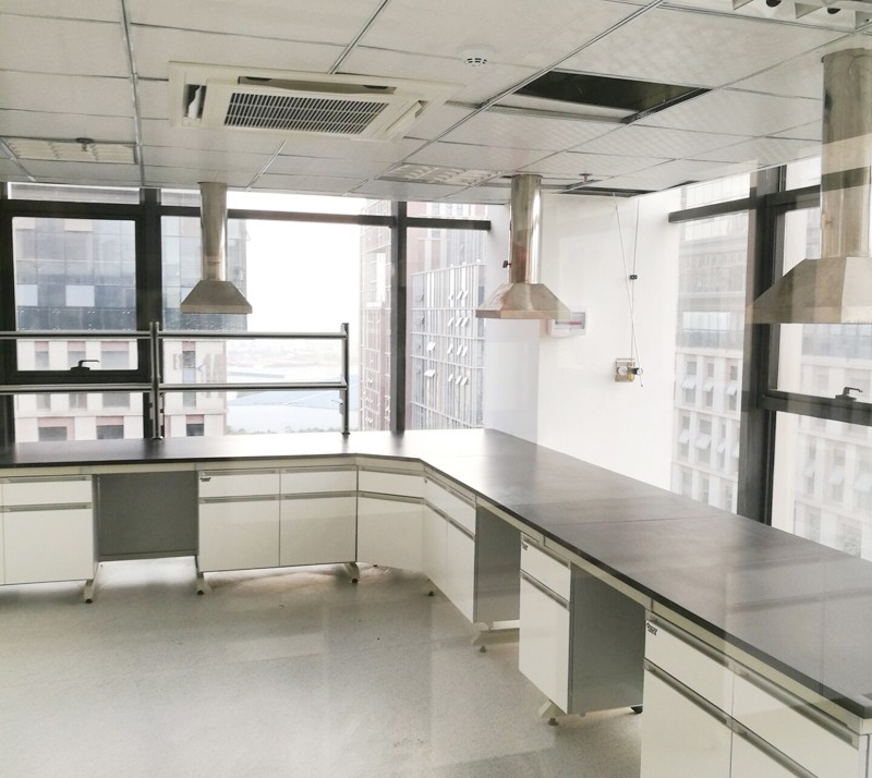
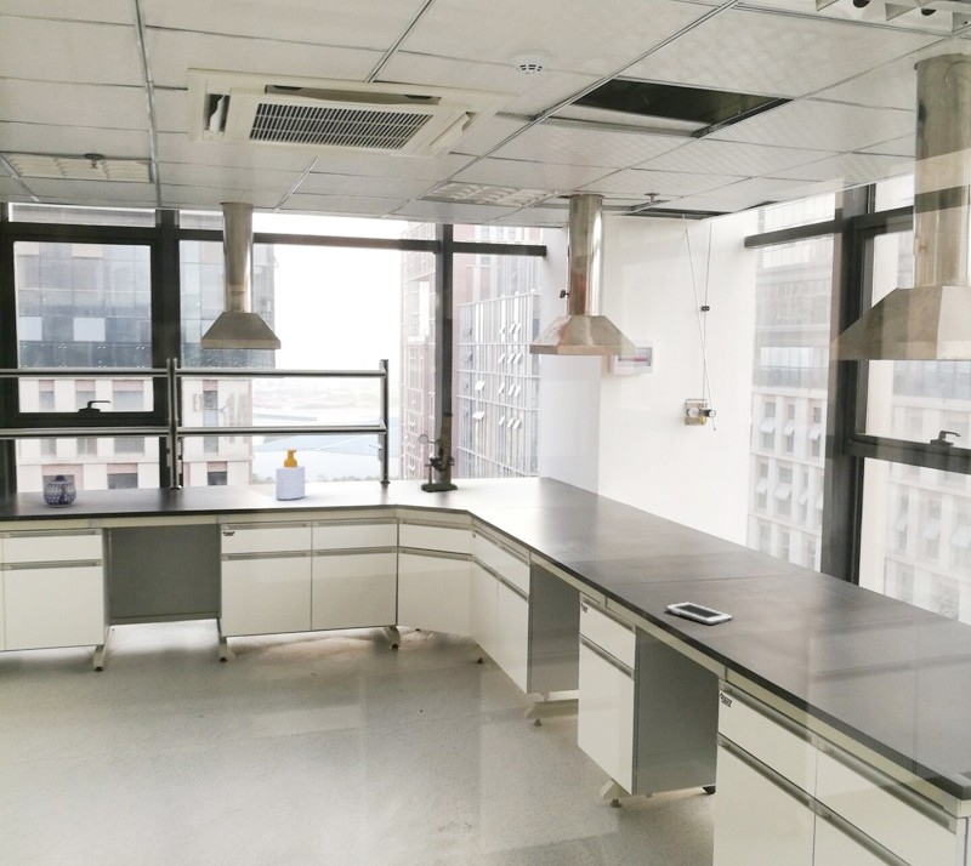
+ microscope (438, 450)
+ cell phone (698, 613)
+ teapot (59, 490)
+ soap bottle (290, 473)
